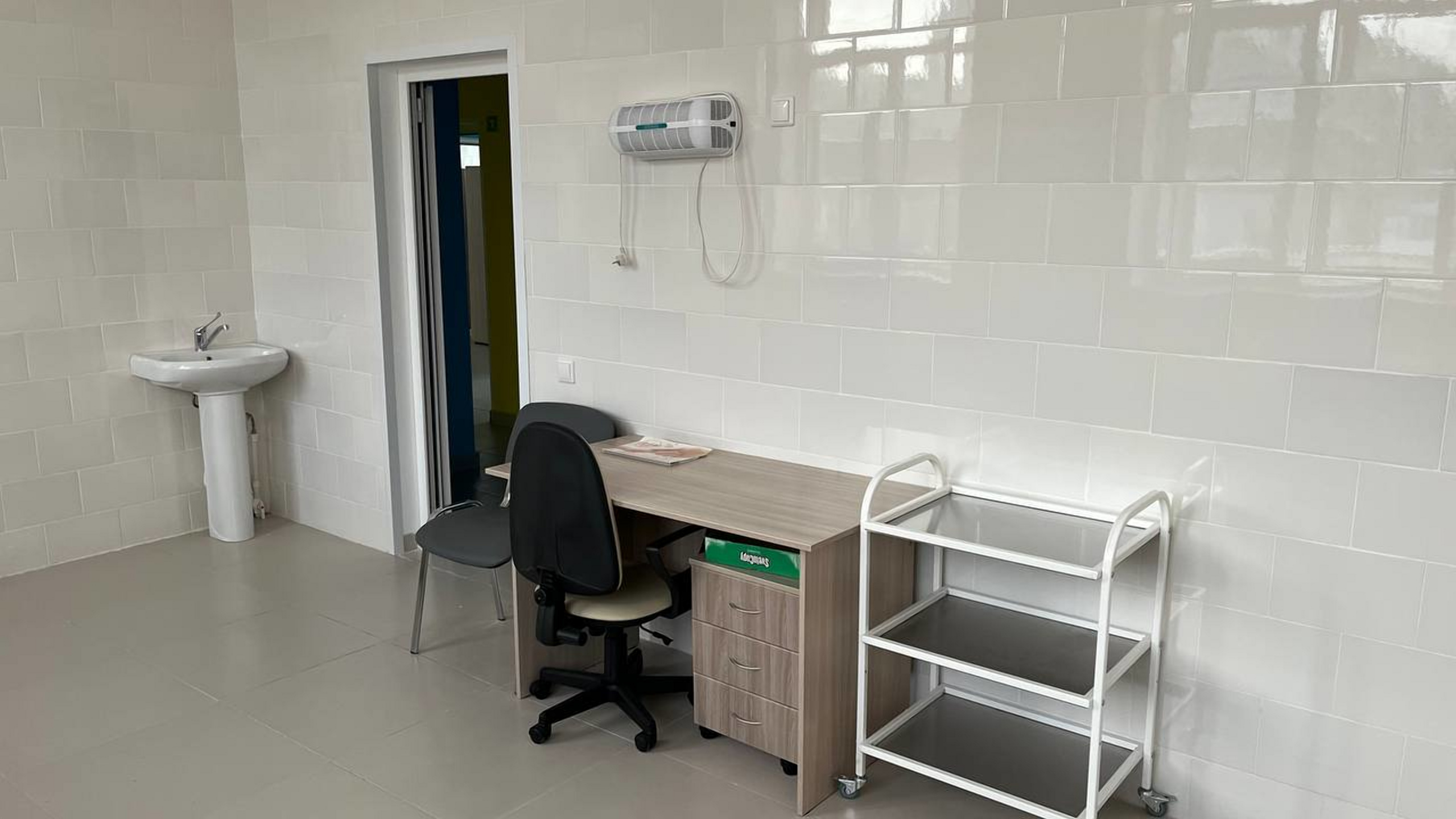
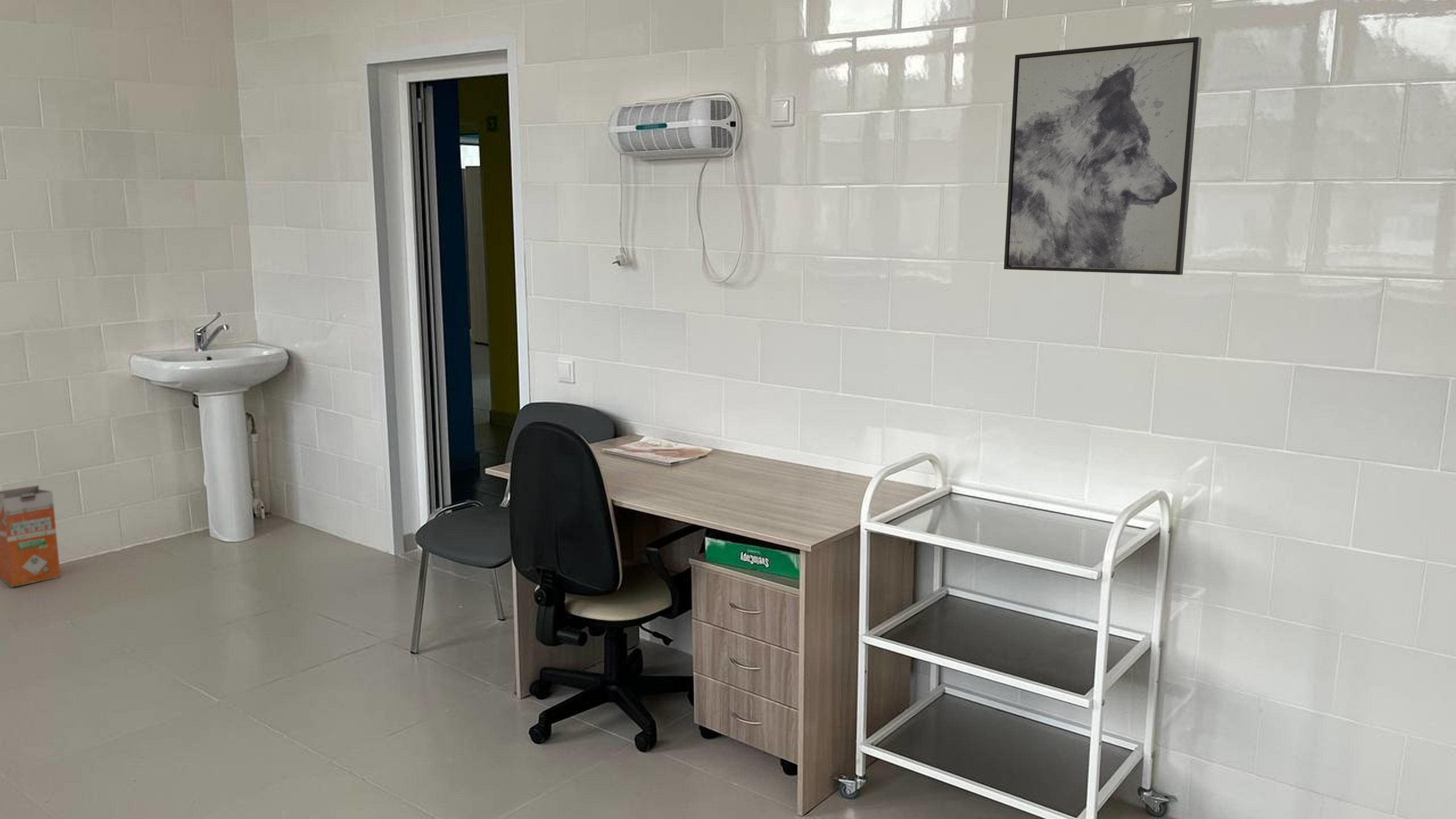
+ wall art (1096, 161)
+ waste bin (26, 533)
